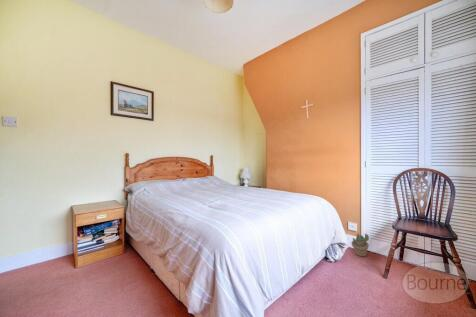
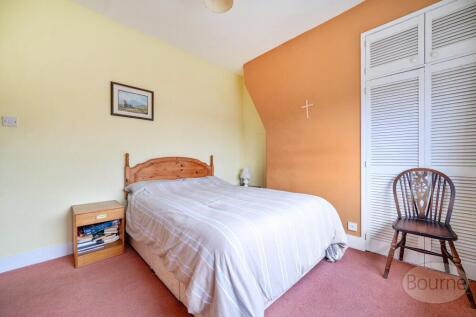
- decorative plant (360, 243)
